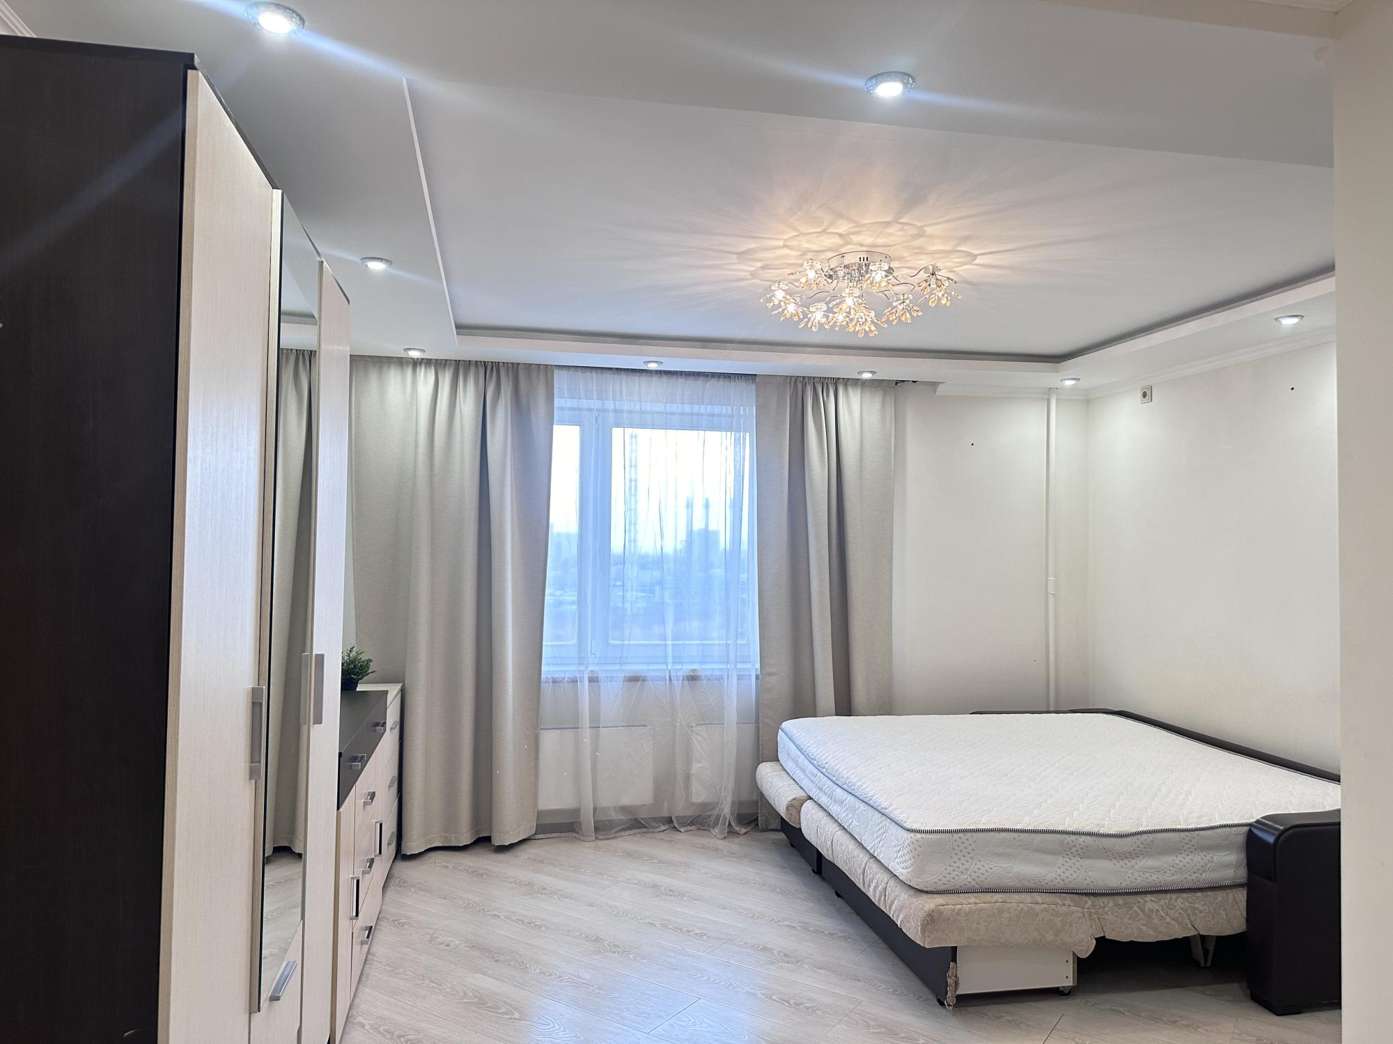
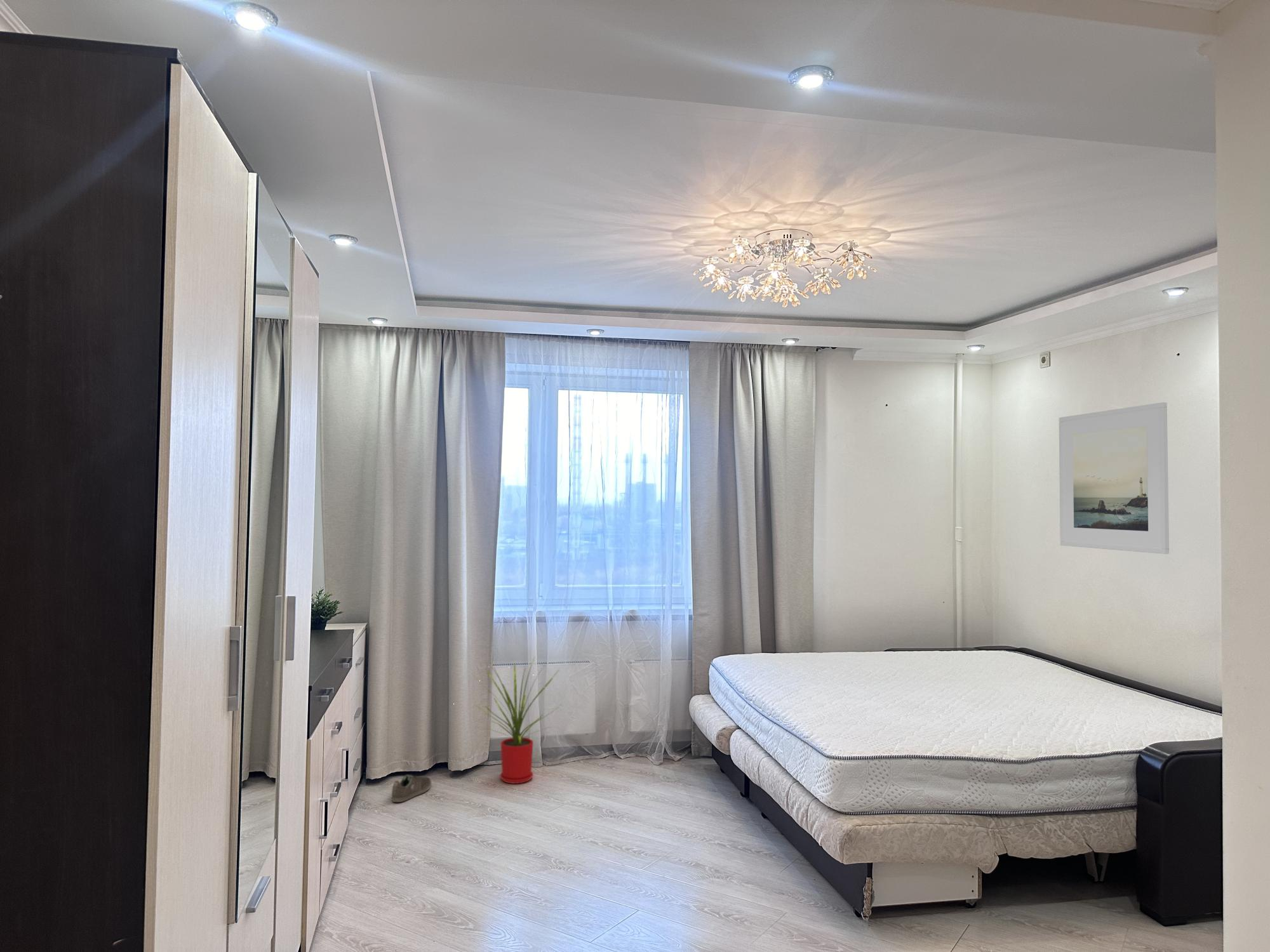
+ house plant (517, 718)
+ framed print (1109, 479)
+ sneaker (413, 783)
